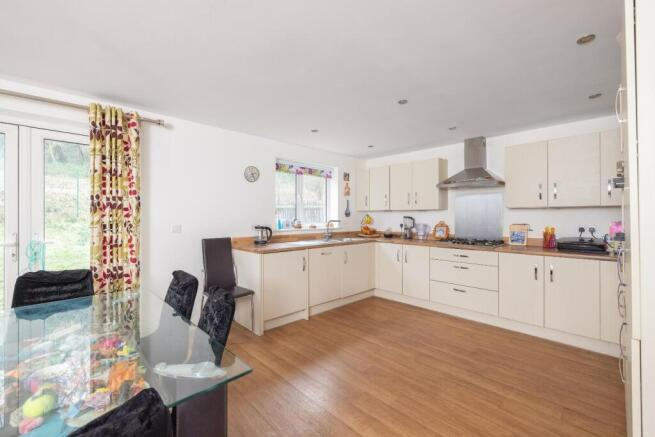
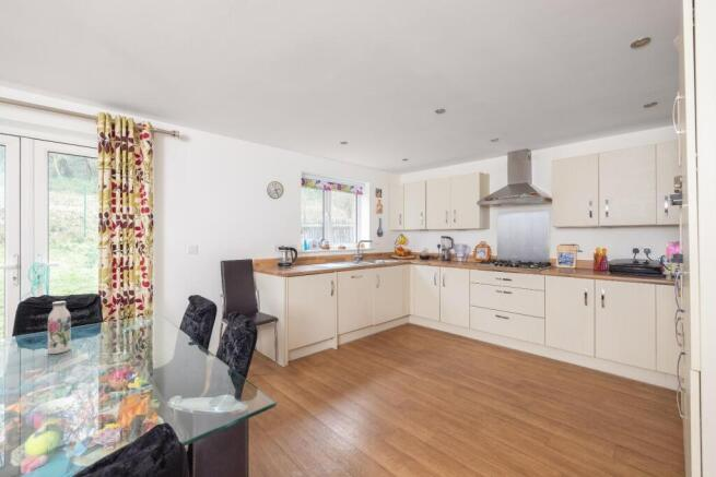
+ water bottle (59, 326)
